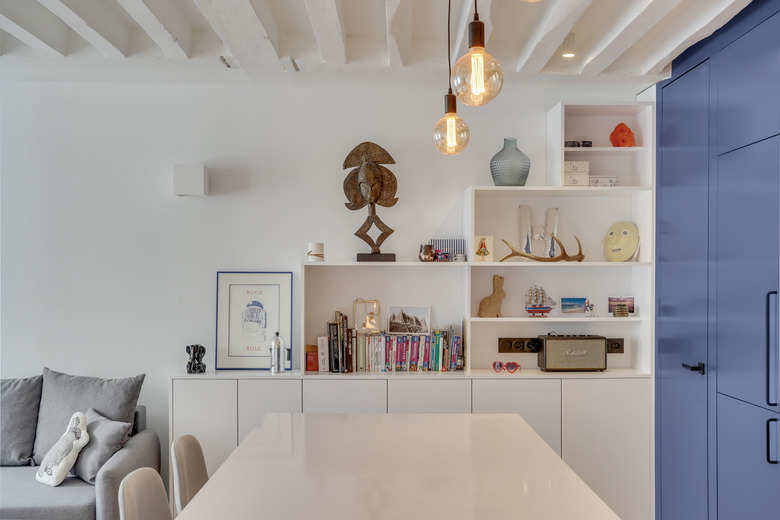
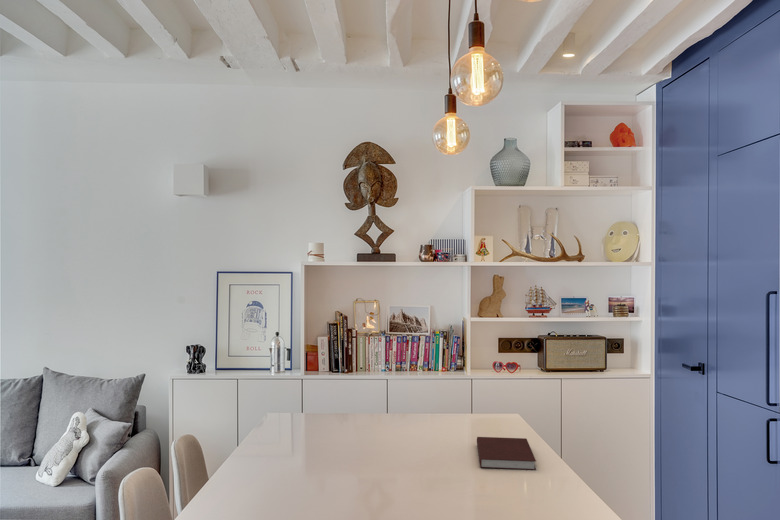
+ notebook (504, 452)
